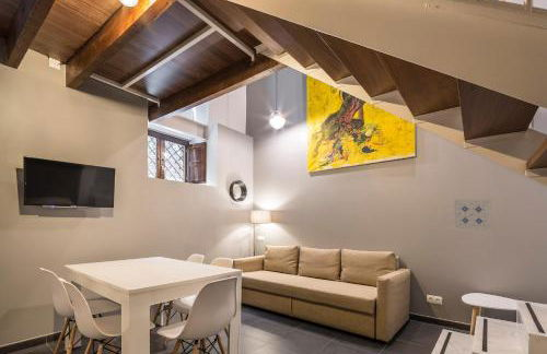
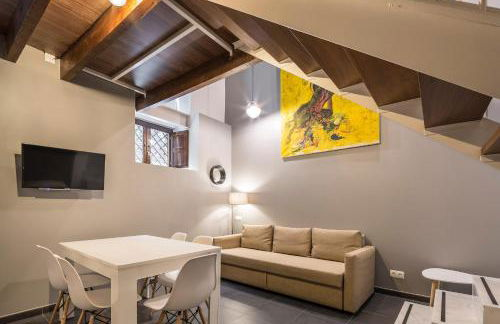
- wall art (472, 214)
